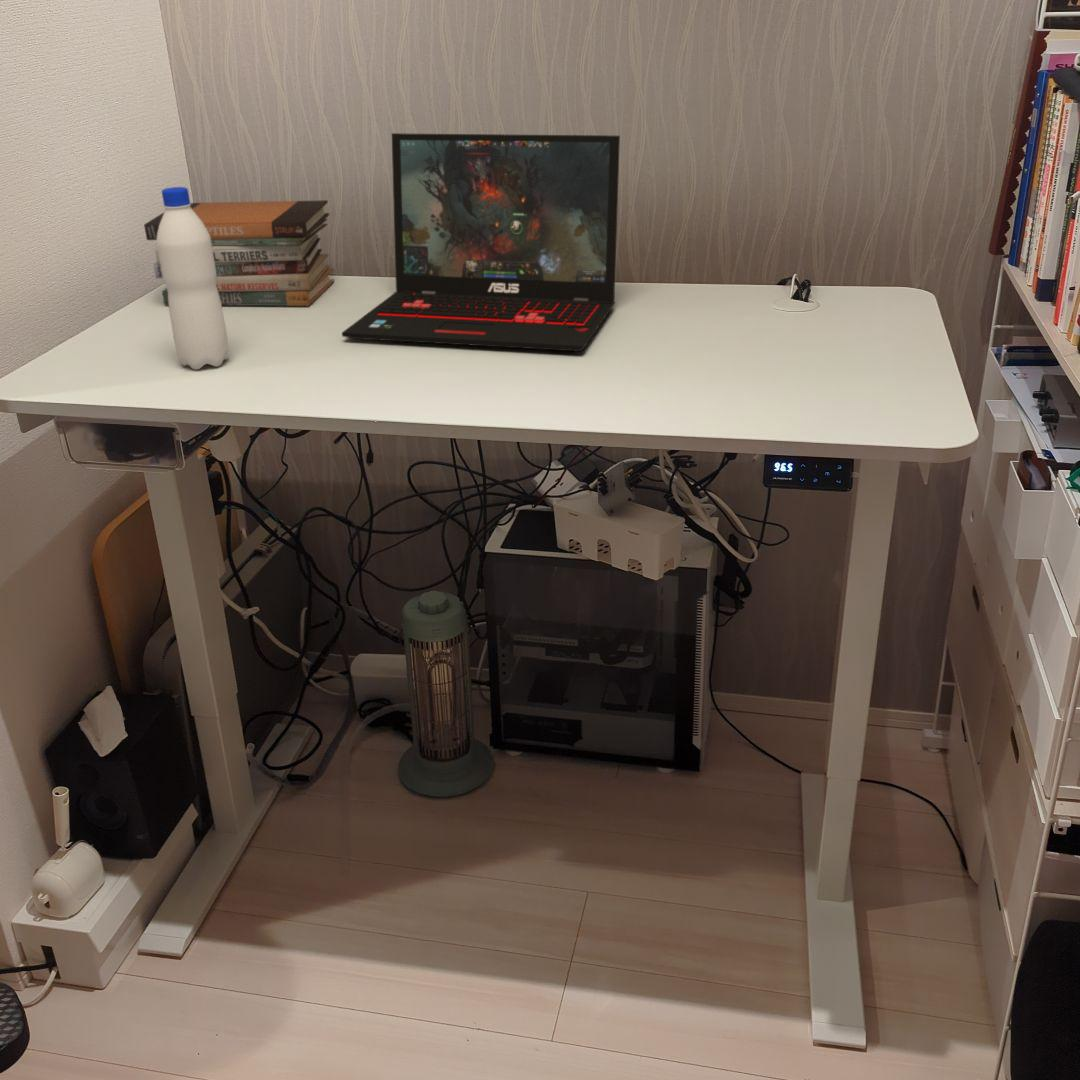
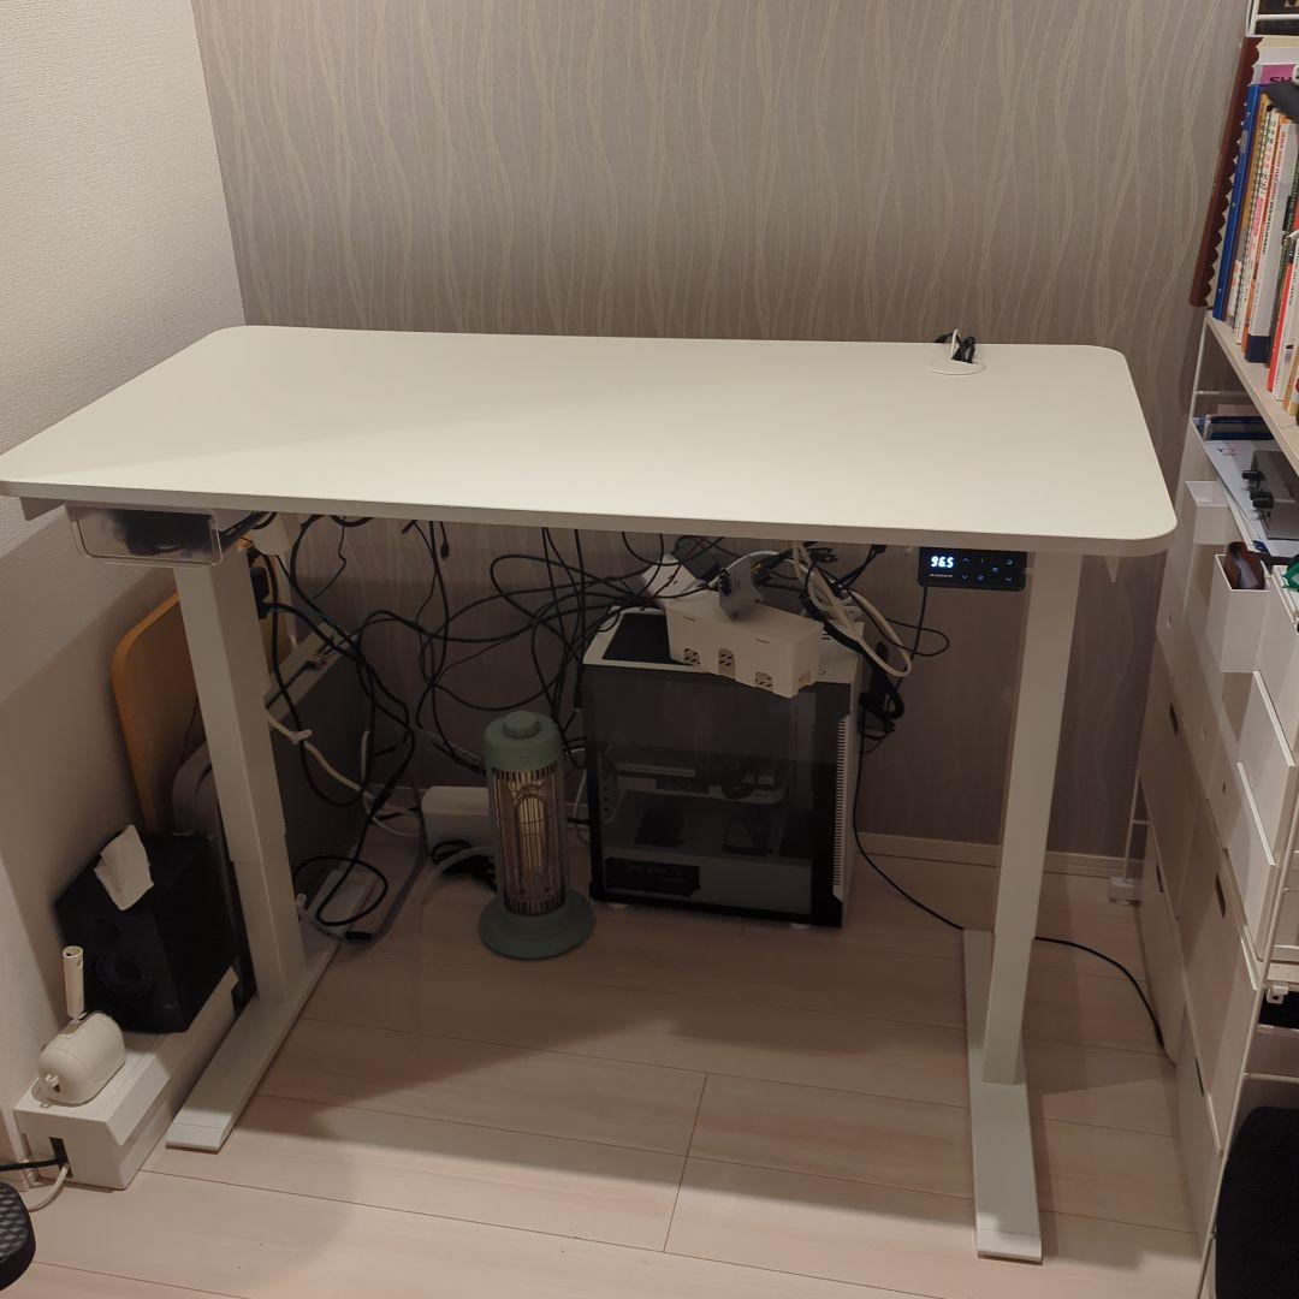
- book stack (243, 253)
- water bottle (190, 278)
- laptop (482, 237)
